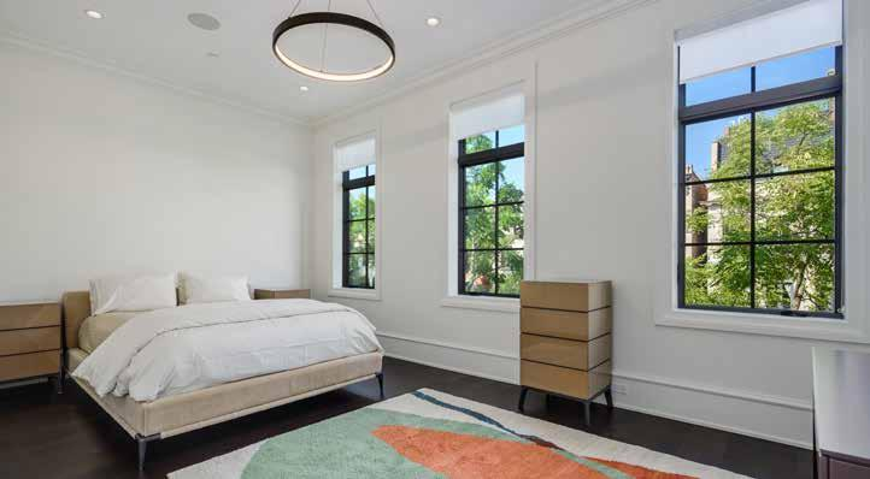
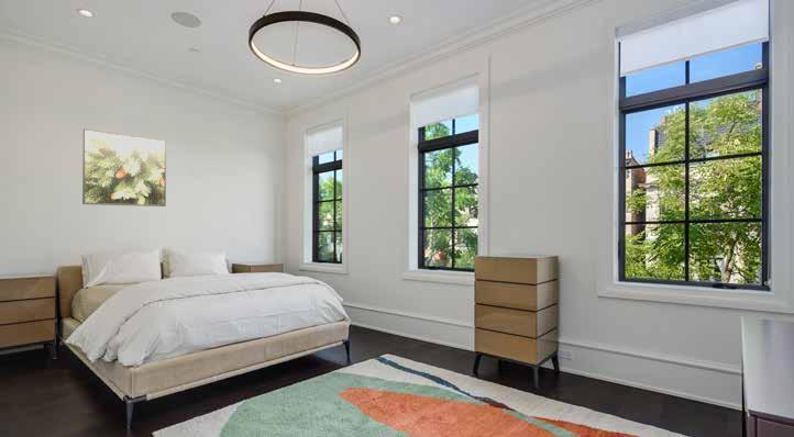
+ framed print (126, 170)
